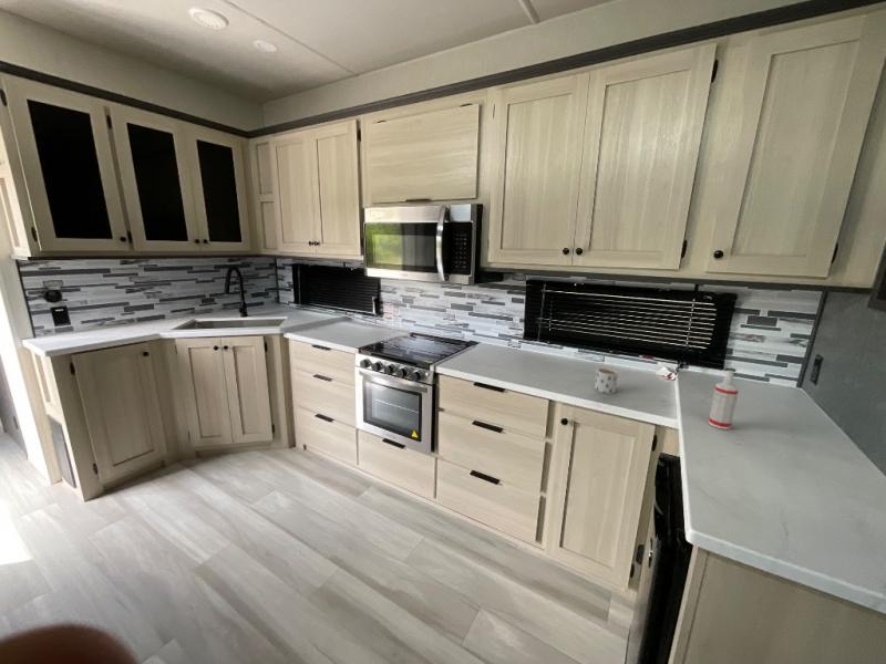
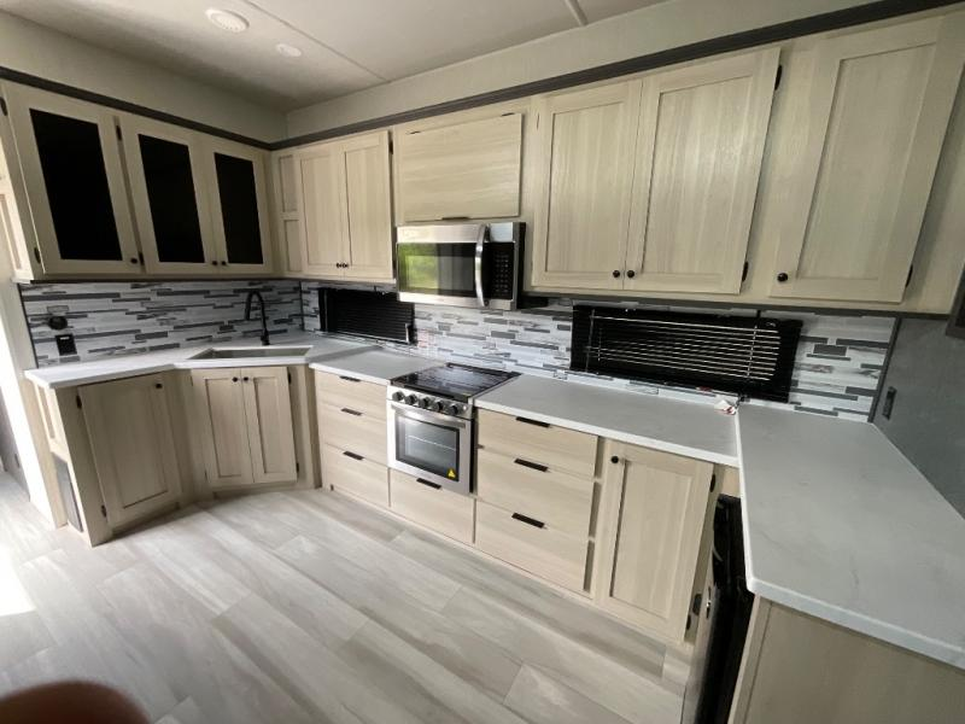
- spray bottle (724, 398)
- mug (606, 380)
